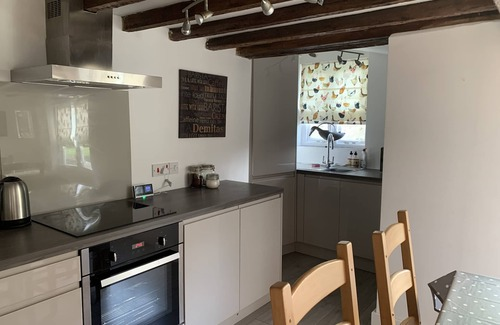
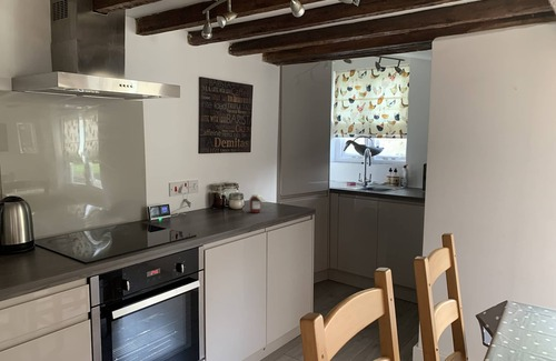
+ jar (257, 203)
